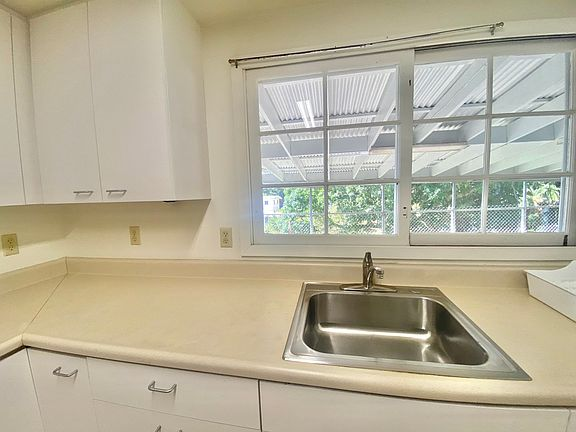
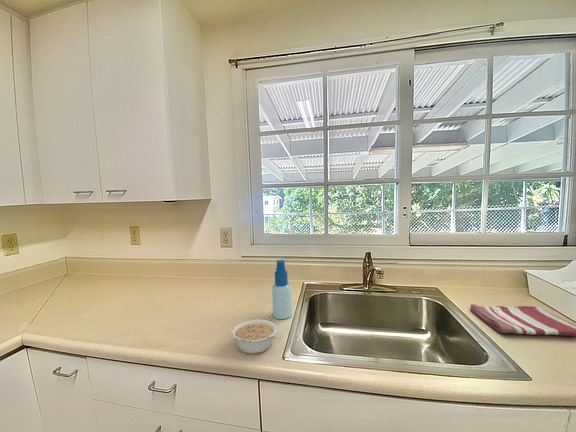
+ legume (256, 335)
+ spray bottle (281, 287)
+ dish towel (522, 318)
